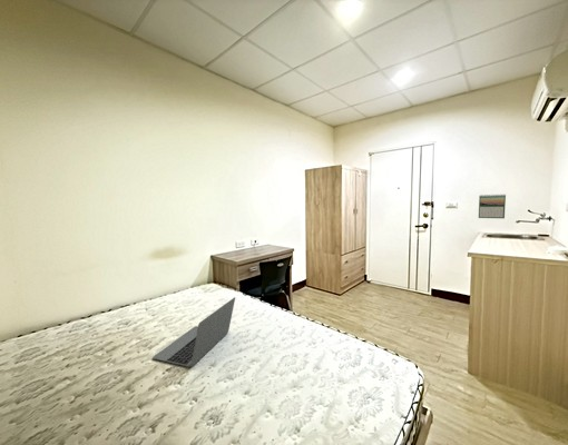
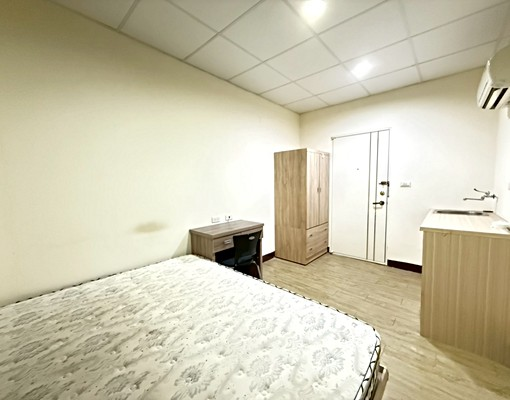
- laptop (196, 326)
- calendar (491, 206)
